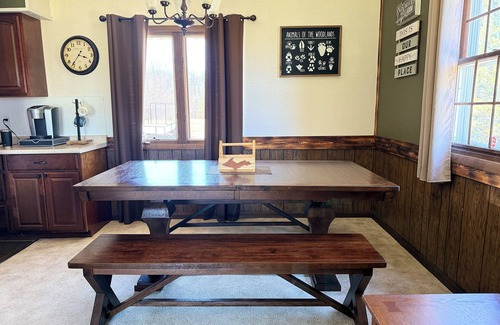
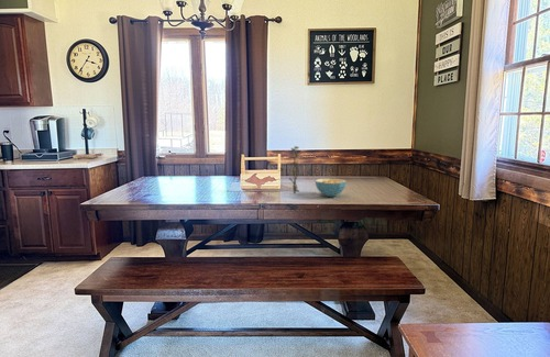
+ flower (293, 169)
+ cereal bowl (330, 188)
